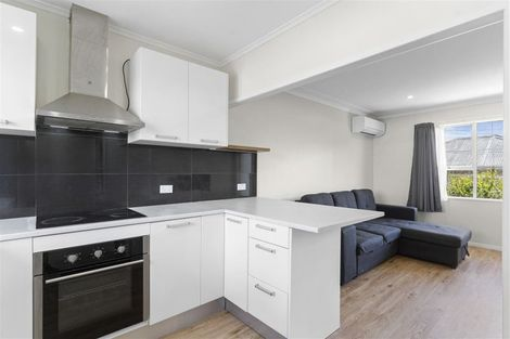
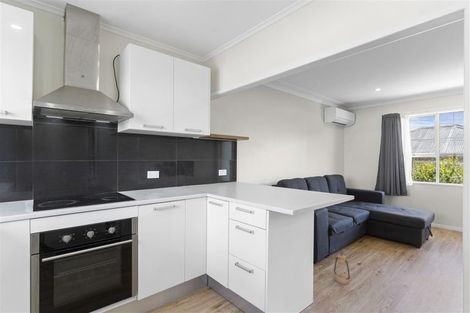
+ lantern (341, 265)
